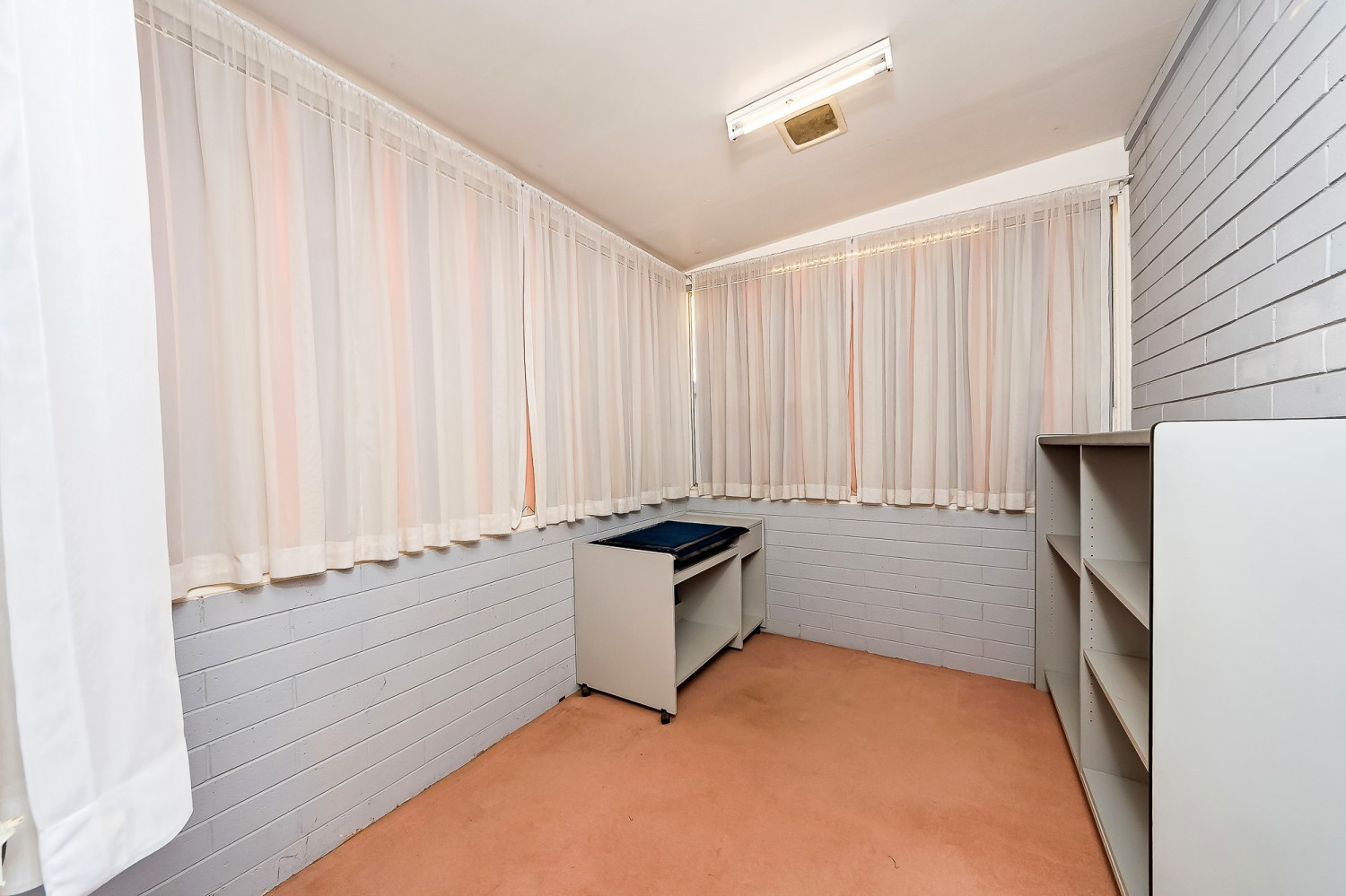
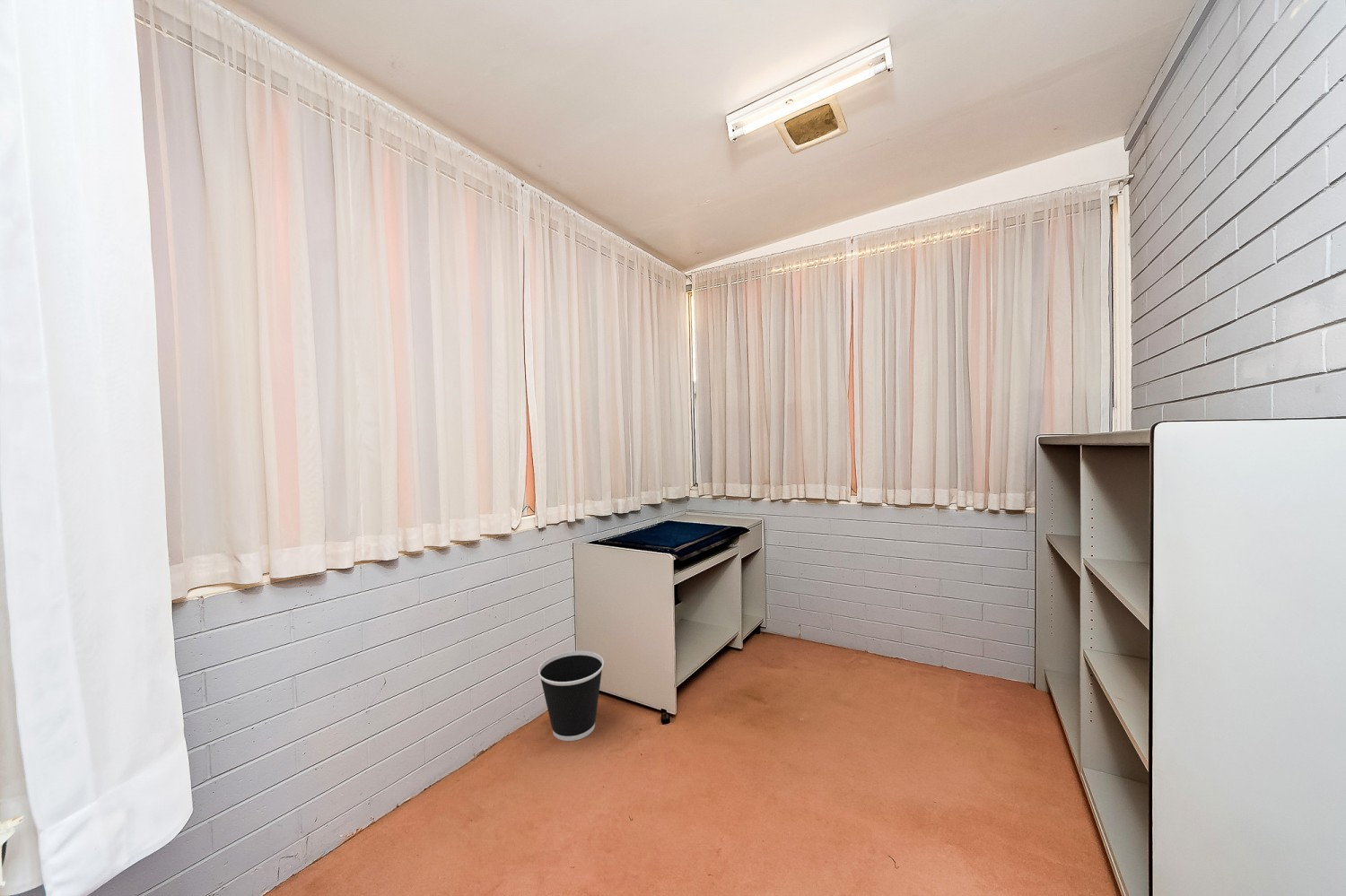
+ wastebasket (572, 696)
